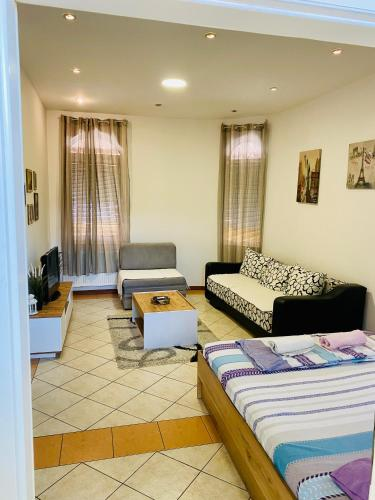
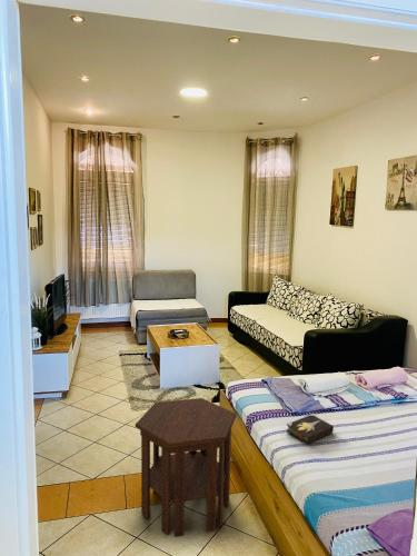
+ hardback book (309, 427)
+ side table (187, 461)
